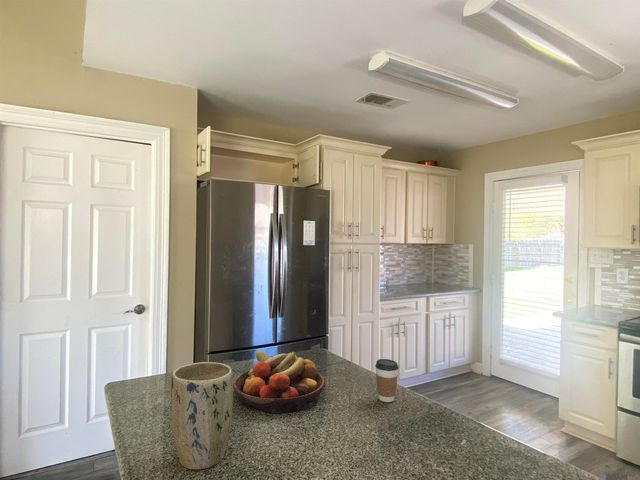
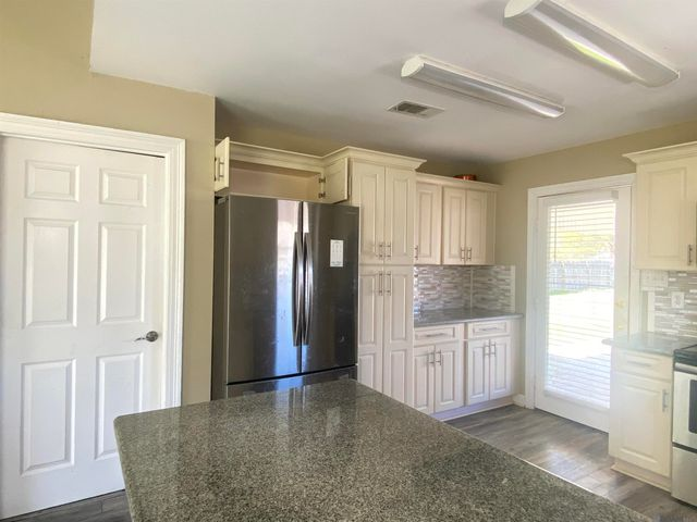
- fruit bowl (278, 376)
- plant pot (202, 414)
- coffee cup (386, 380)
